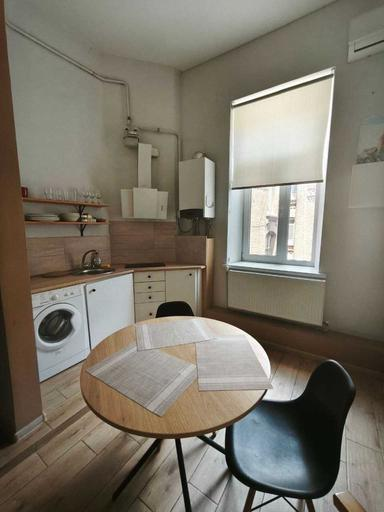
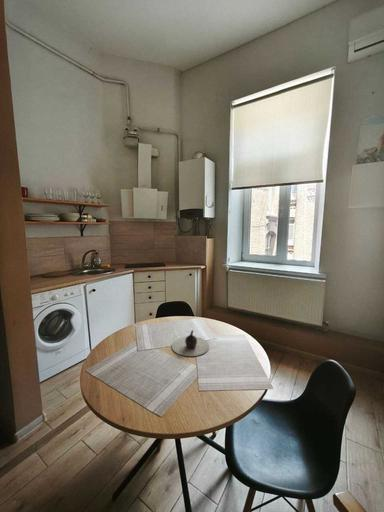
+ teapot (190, 338)
